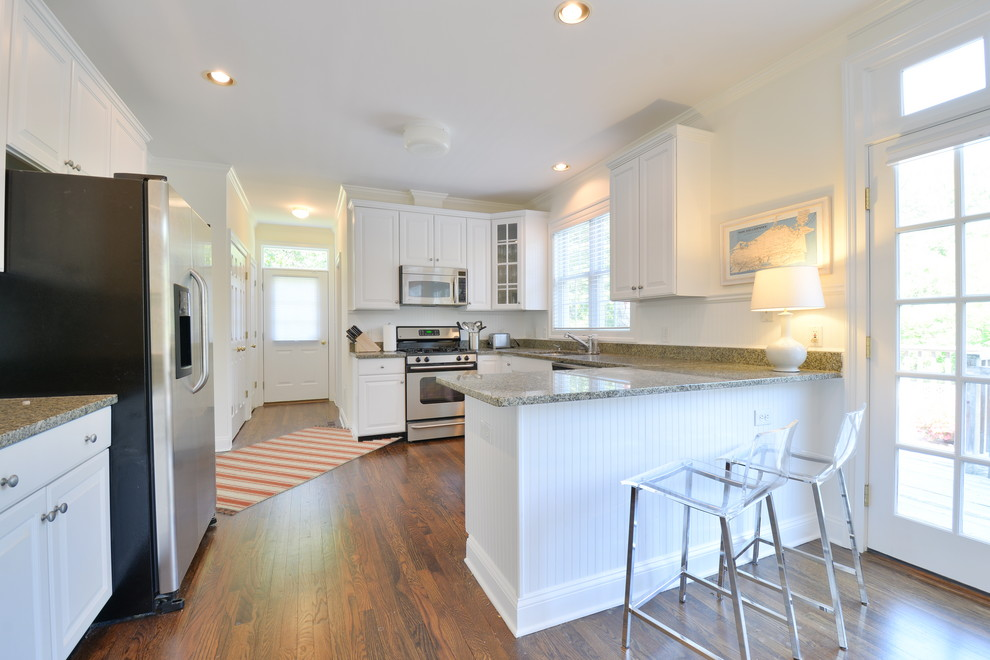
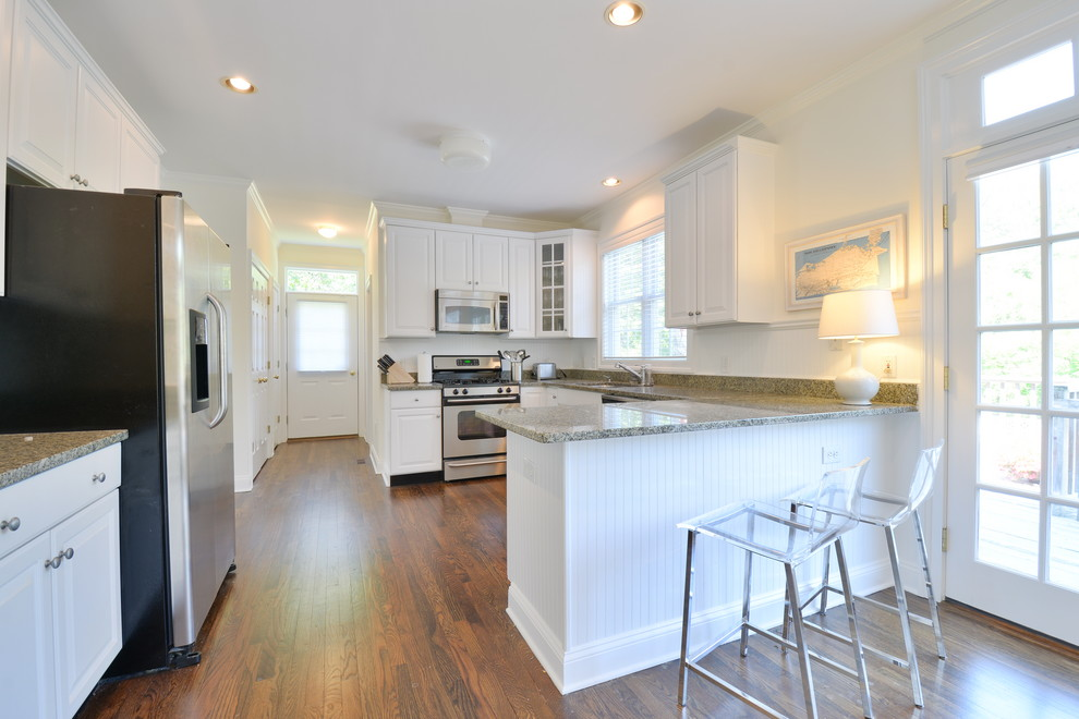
- rug (286, 456)
